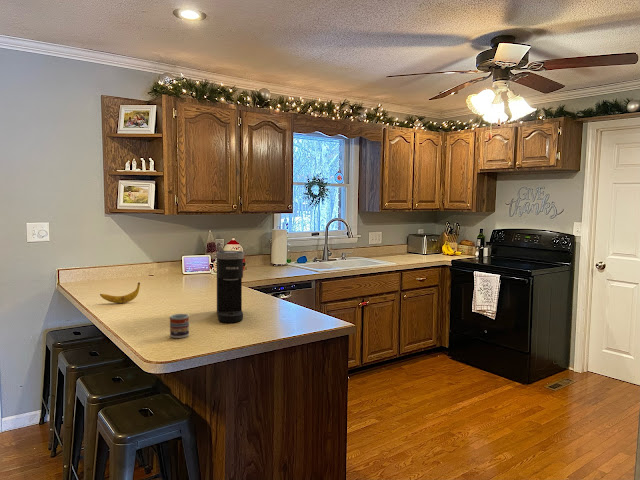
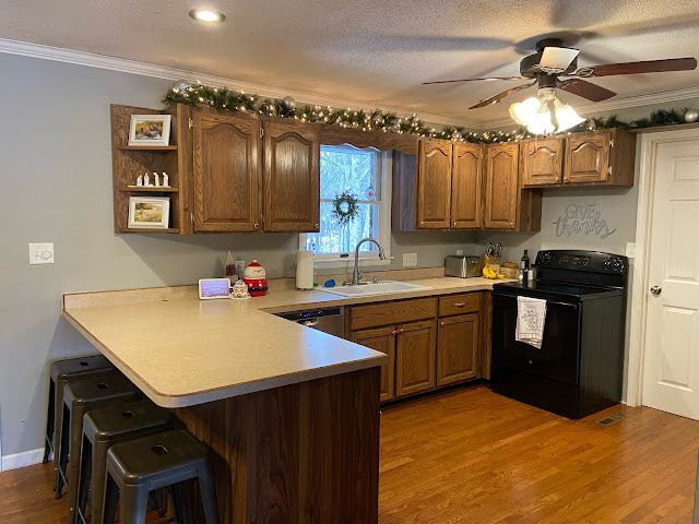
- banana (120, 296)
- cup (179, 324)
- coffee maker (229, 283)
